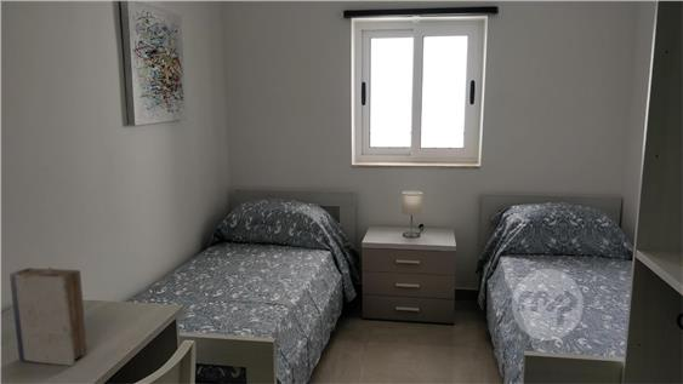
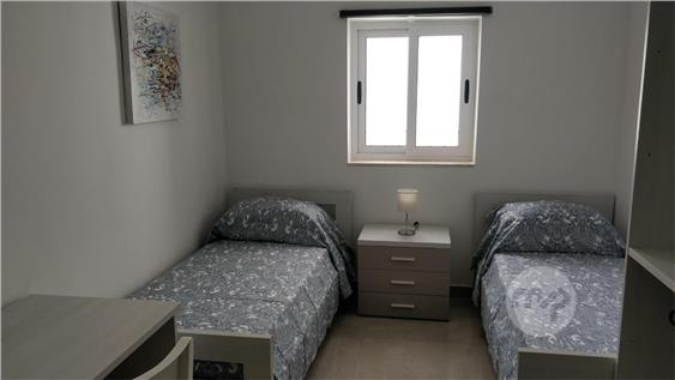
- book (49, 313)
